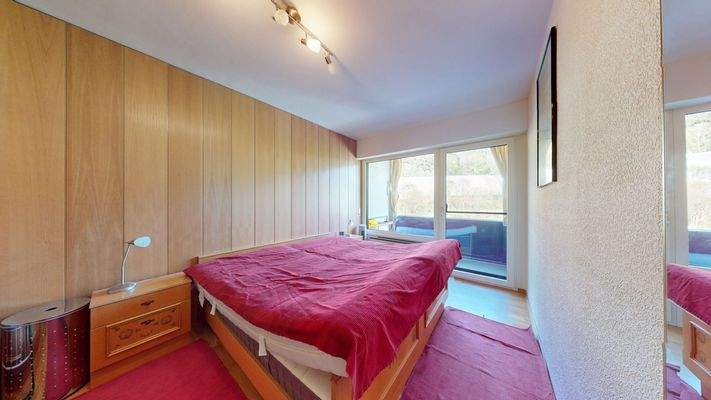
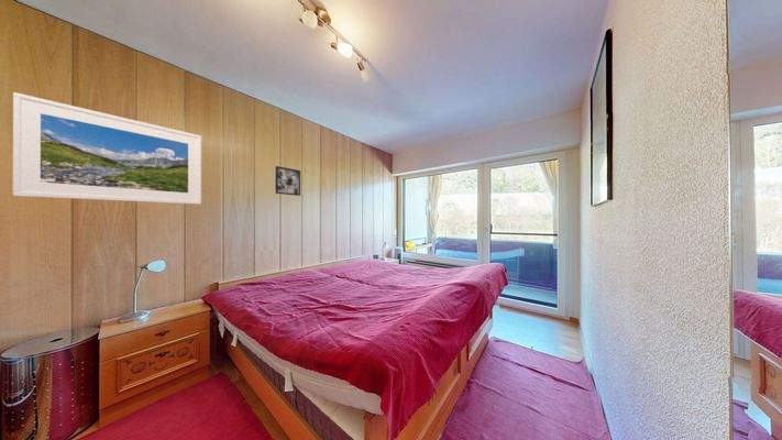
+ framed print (125, 160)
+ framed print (288, 182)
